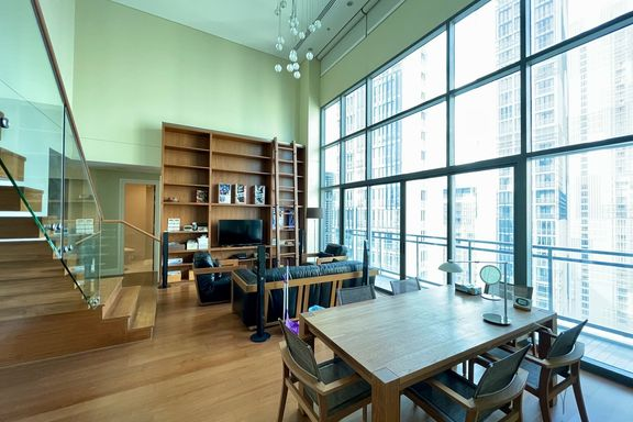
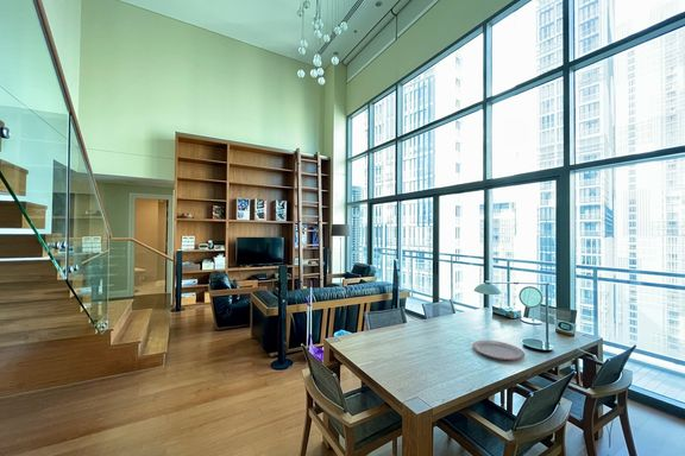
+ plate (497, 350)
